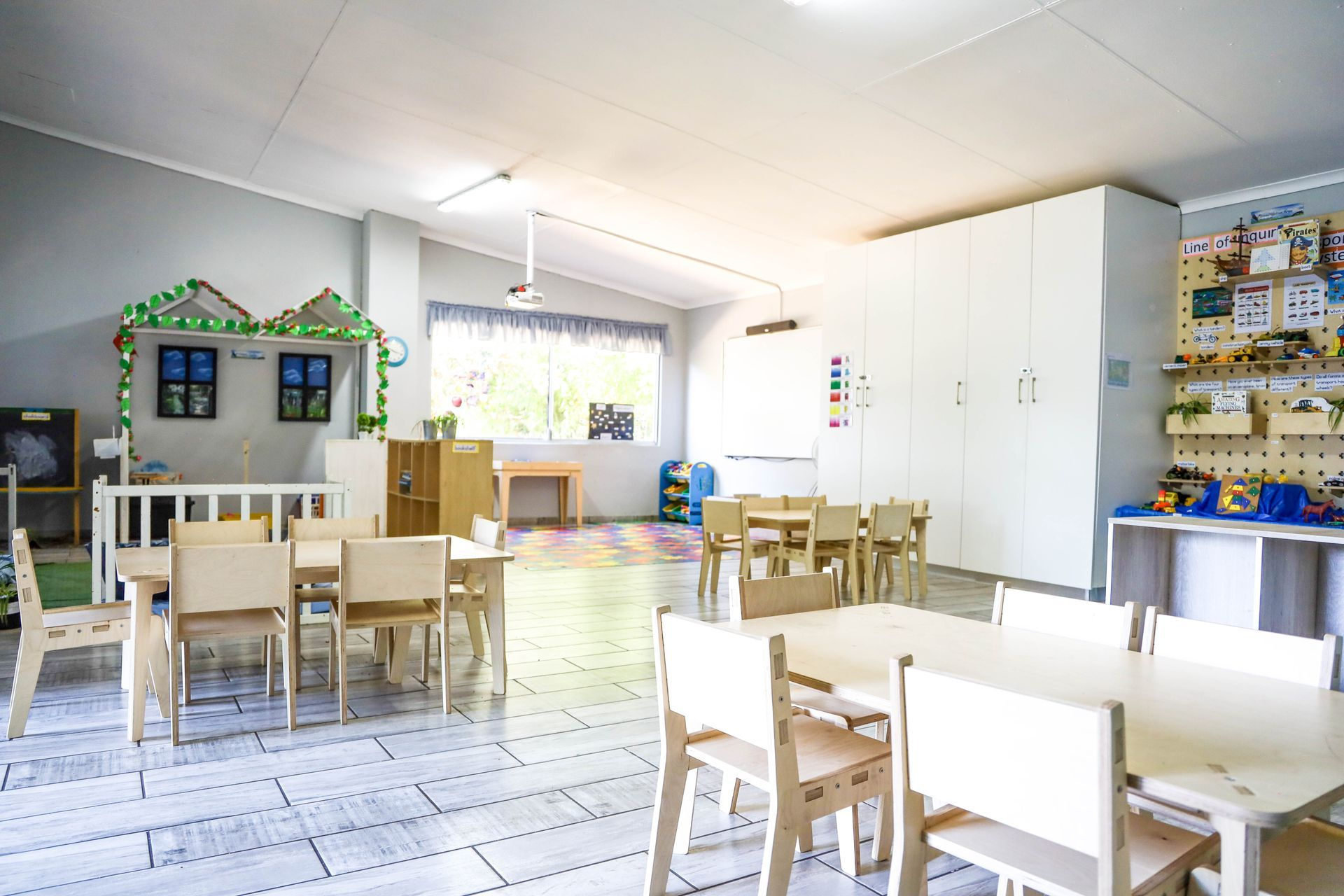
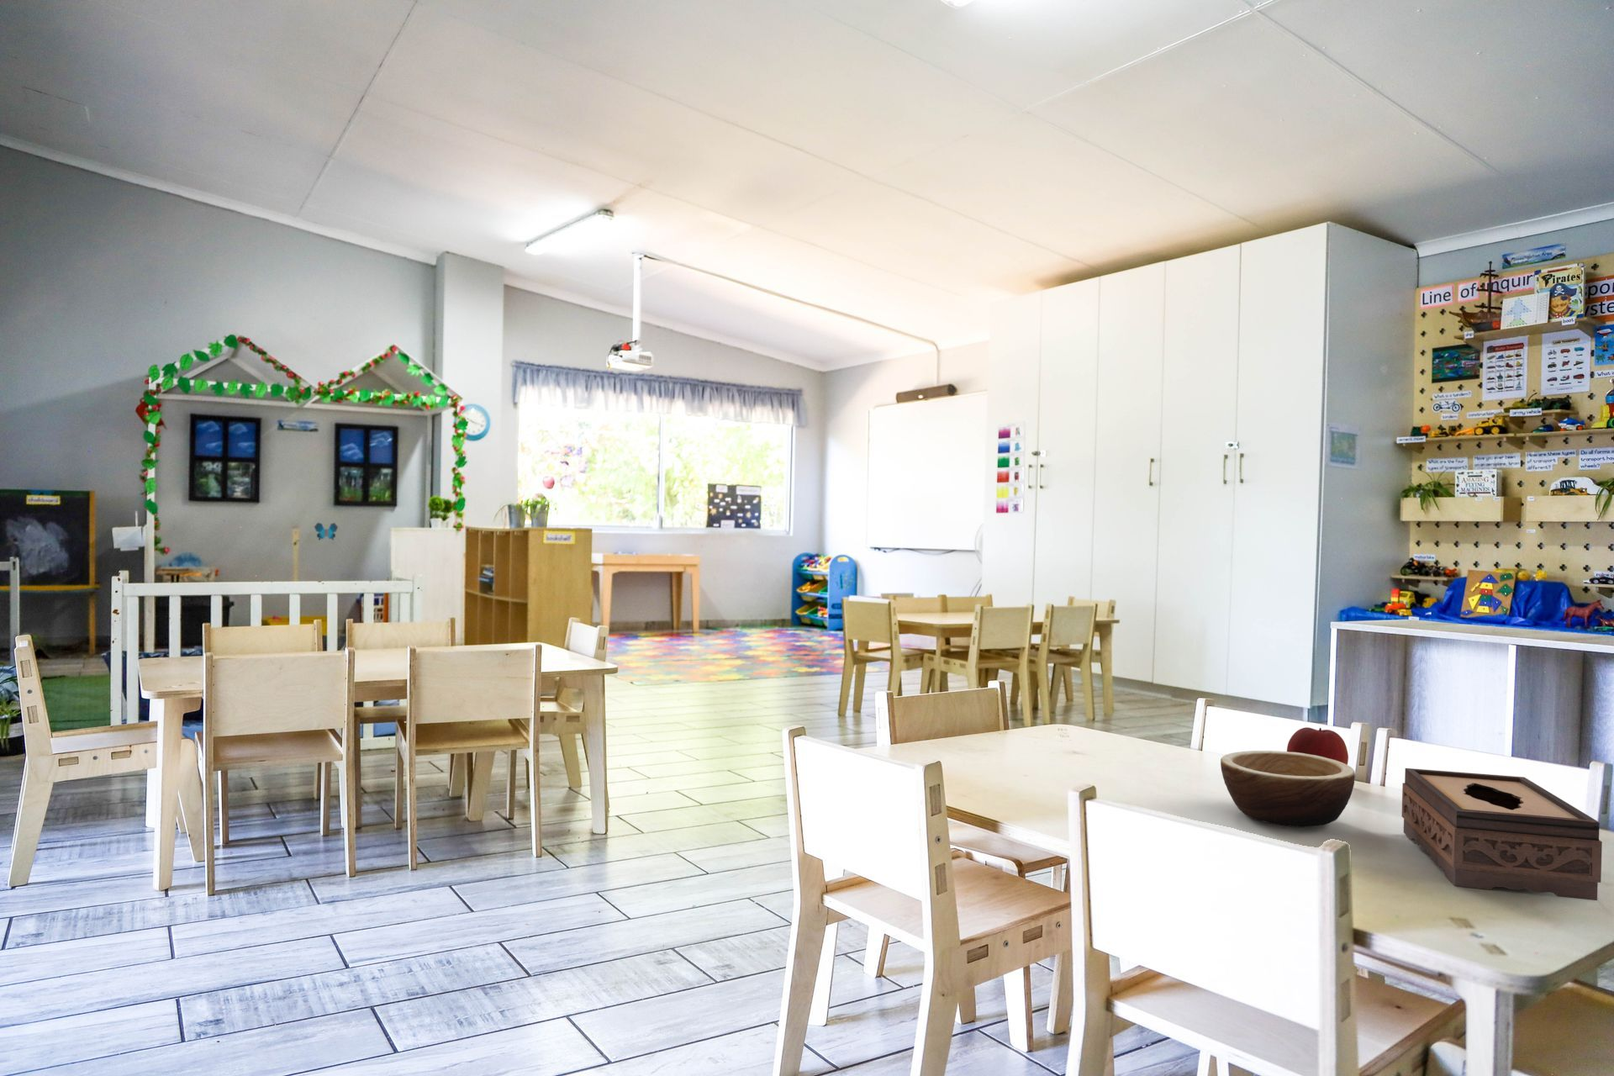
+ tissue box (1492, 827)
+ apple (1316, 755)
+ bowl (1285, 789)
+ decorative butterfly (327, 531)
